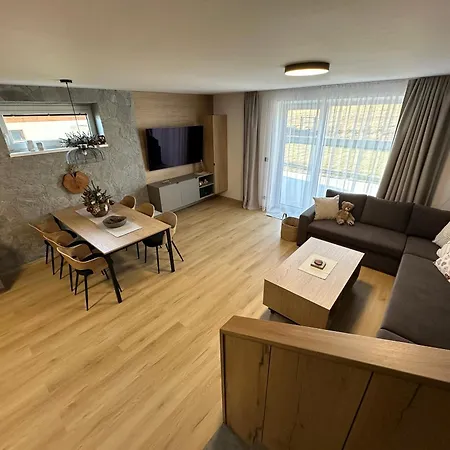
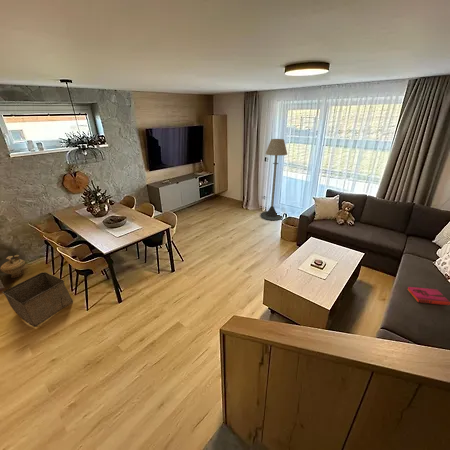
+ ceramic jug (13, 266)
+ storage bin (39, 297)
+ floor lamp (274, 180)
+ hardback book (427, 295)
